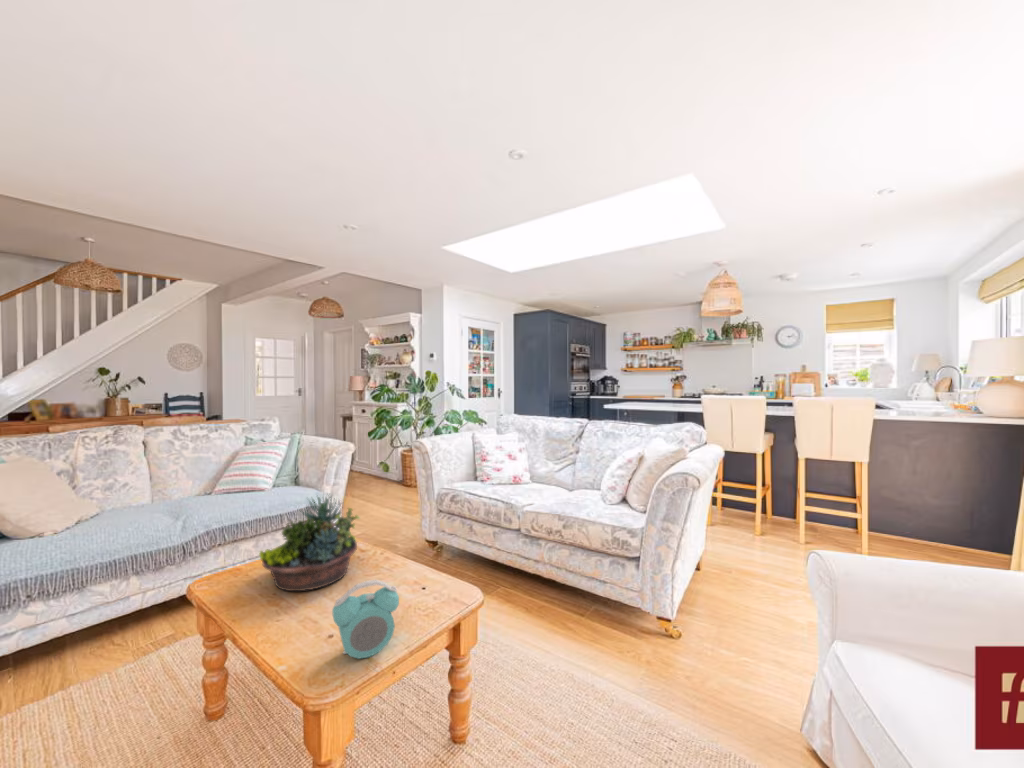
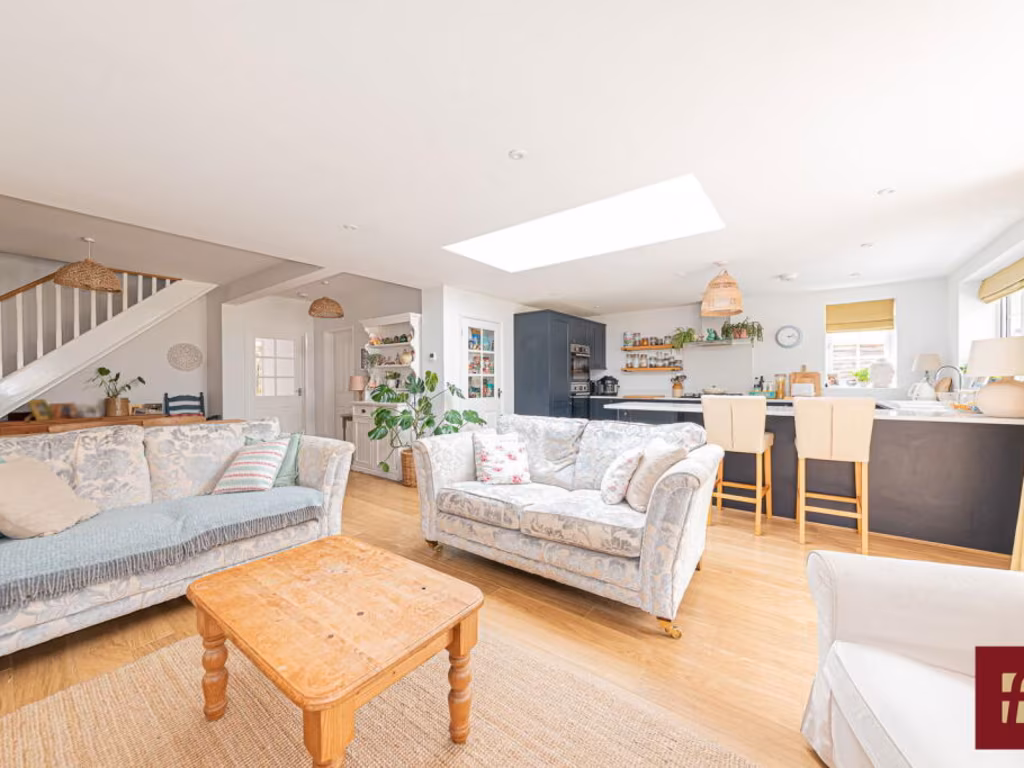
- succulent planter (311, 537)
- alarm clock (366, 615)
